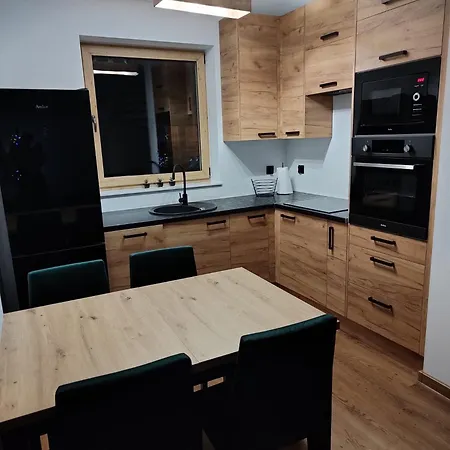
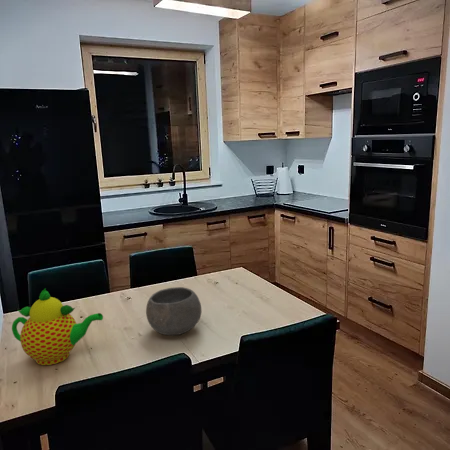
+ teapot (57, 322)
+ bowl (174, 312)
